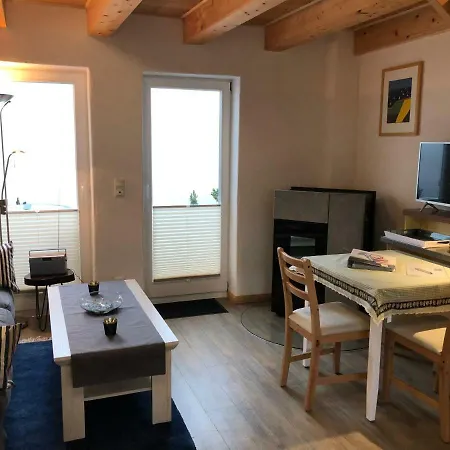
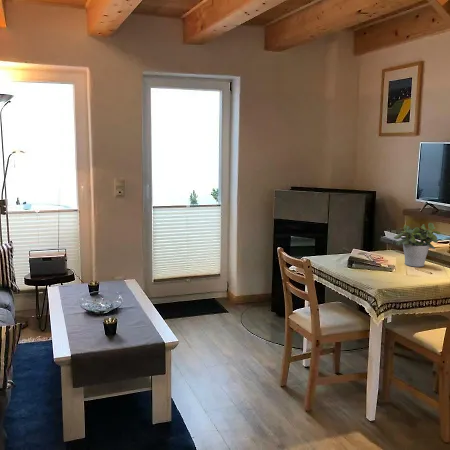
+ potted plant (417, 244)
